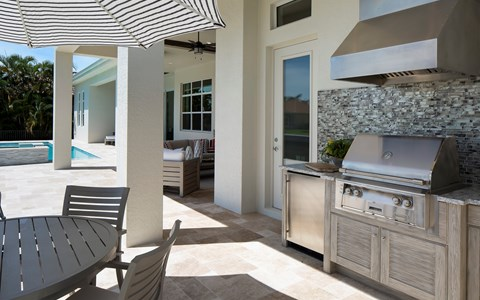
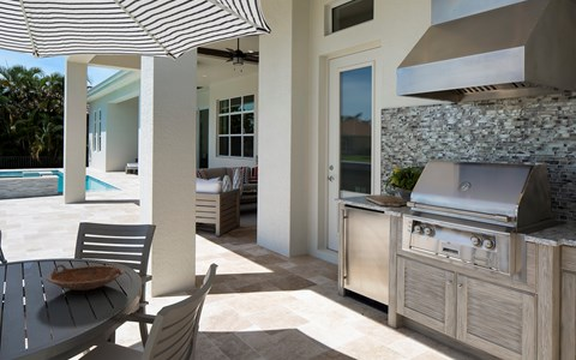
+ bowl (86, 276)
